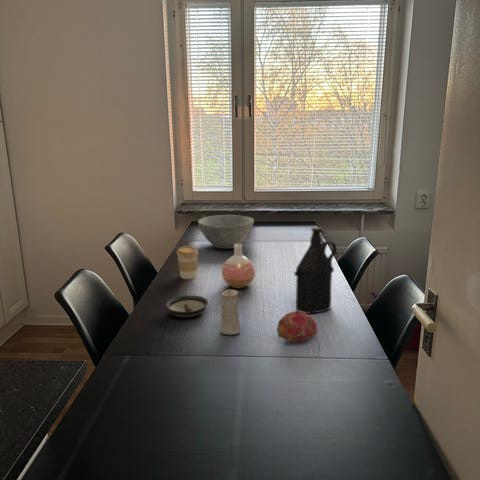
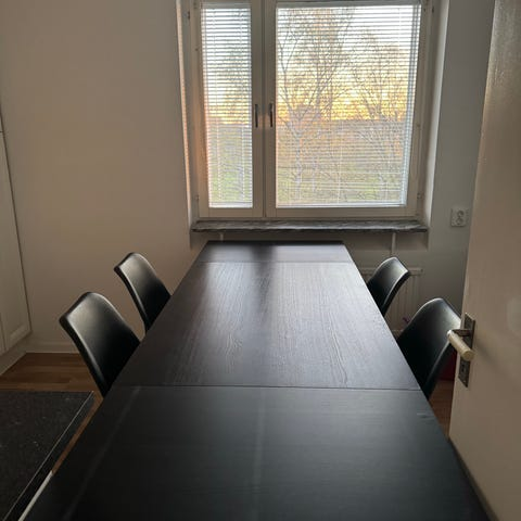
- fruit (297, 325)
- coffee cup (187, 262)
- vase (238, 265)
- candle (230, 309)
- bowl (226, 233)
- saucer (187, 308)
- bottle (315, 268)
